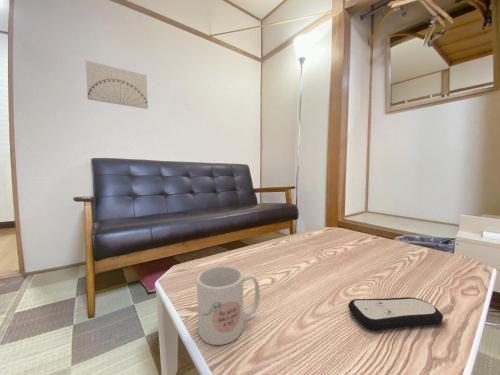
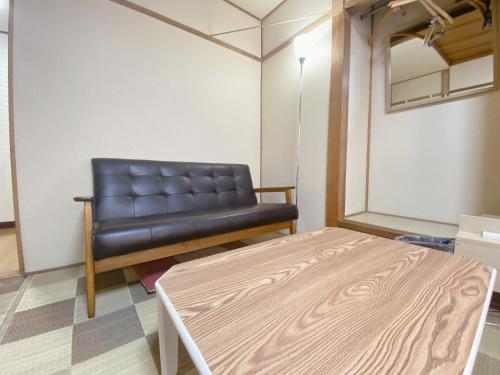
- wall art (118, 86)
- remote control (394, 311)
- mug (230, 299)
